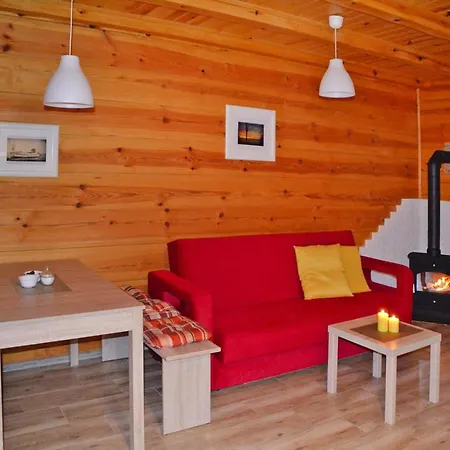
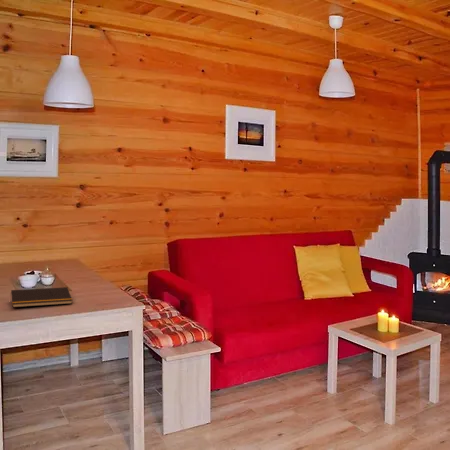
+ notepad (41, 296)
